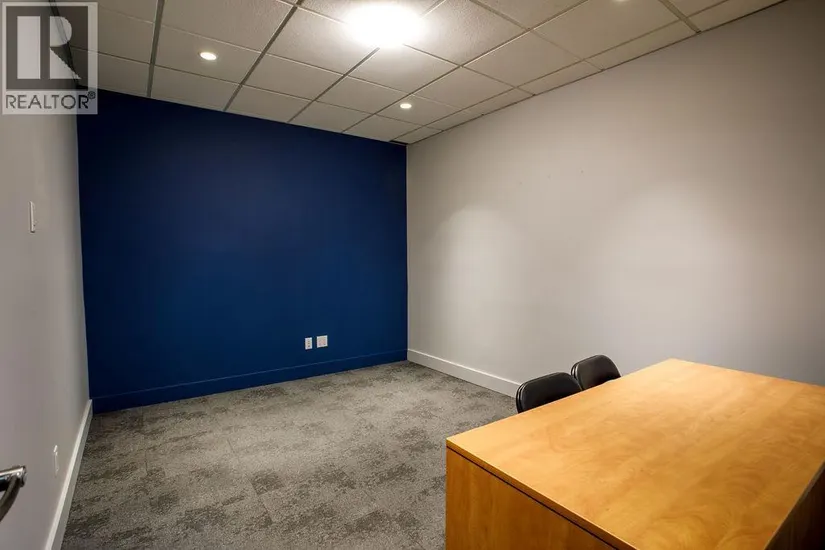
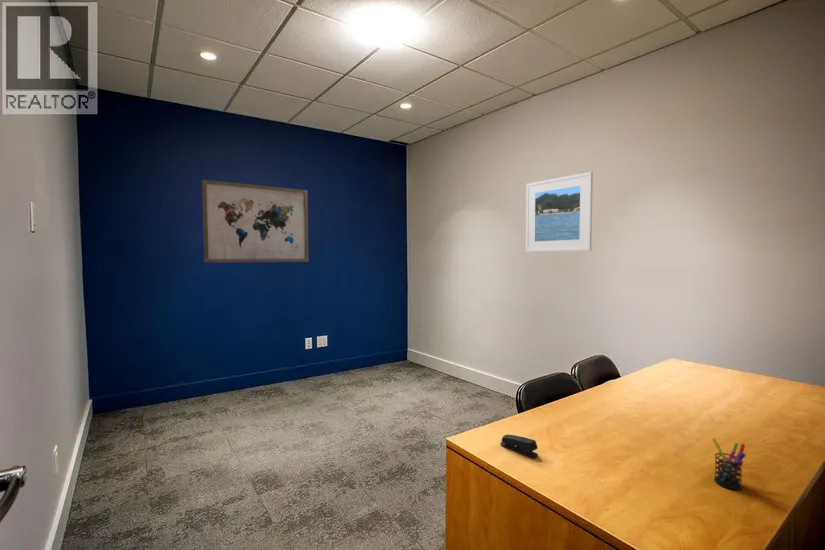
+ pen holder (731, 461)
+ stapler (518, 442)
+ wall art (259, 224)
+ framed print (556, 215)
